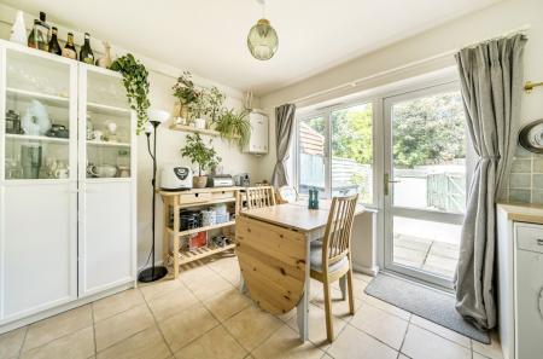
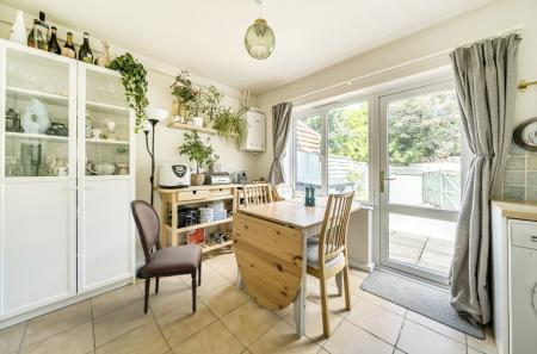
+ dining chair (174, 249)
